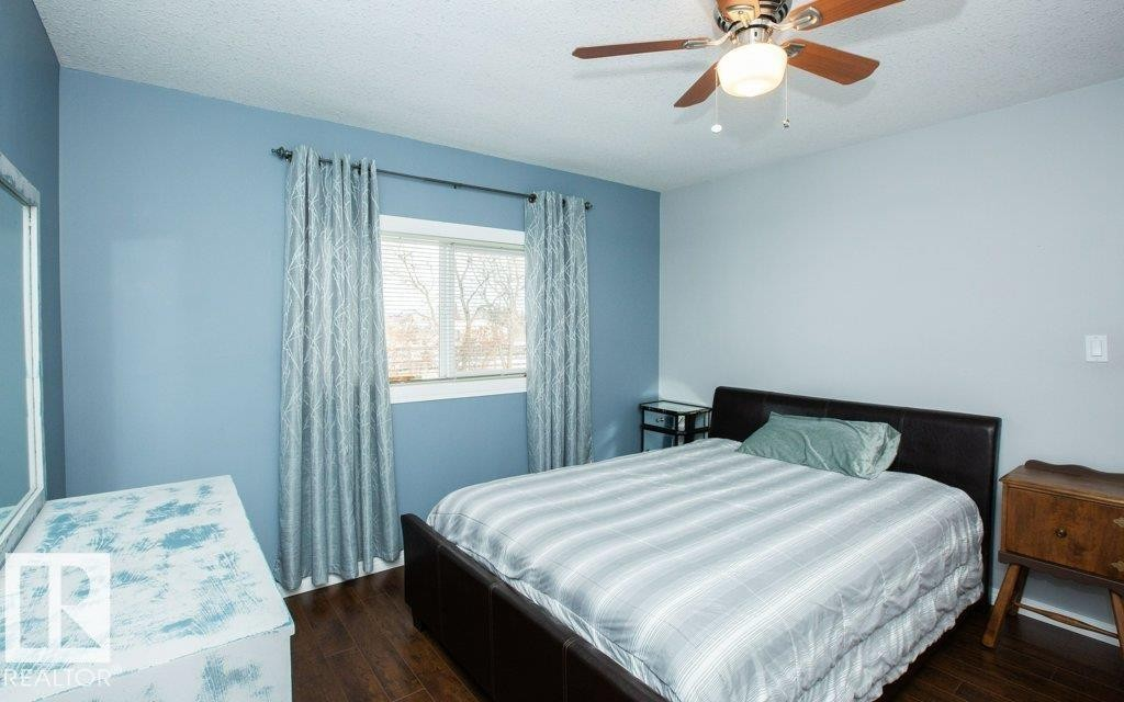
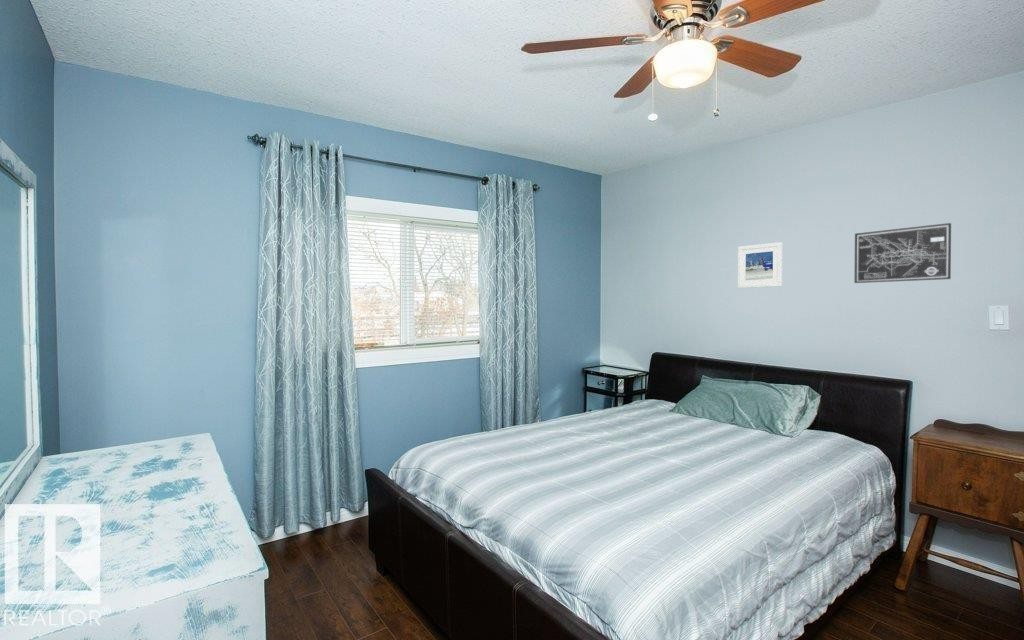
+ wall art (899, 255)
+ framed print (759, 266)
